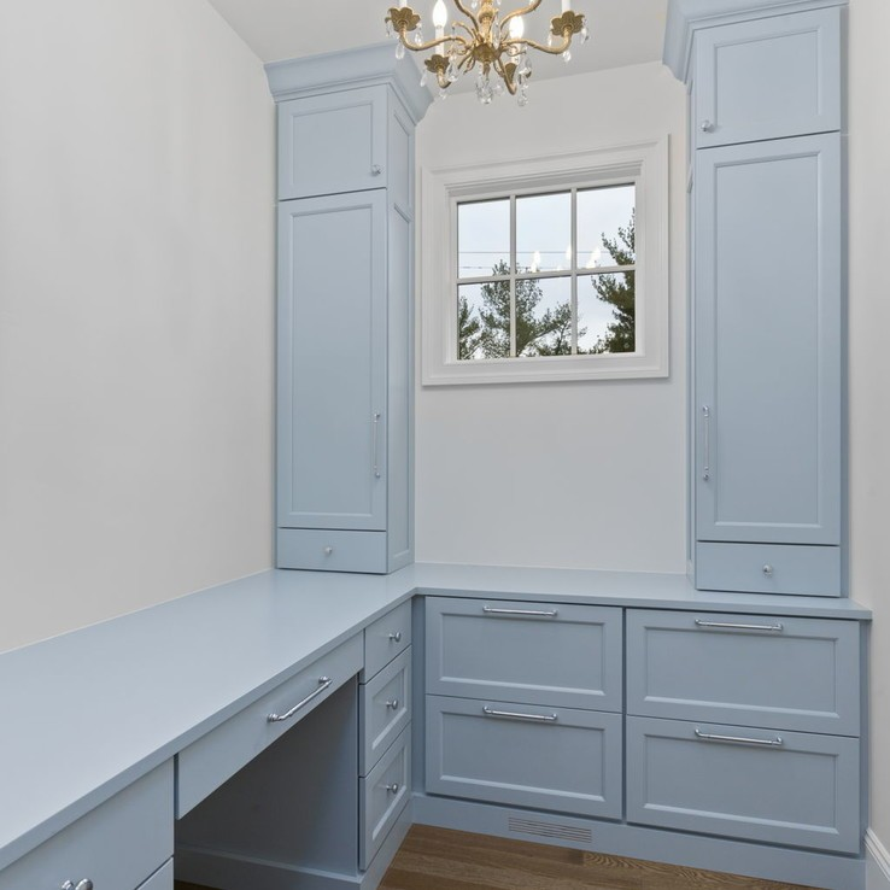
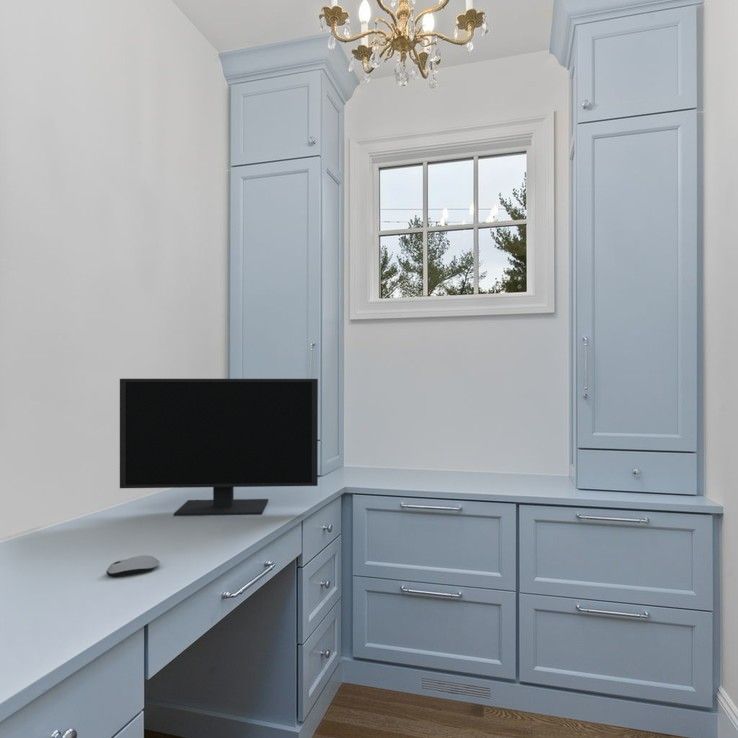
+ monitor (223, 443)
+ computer mouse (133, 564)
